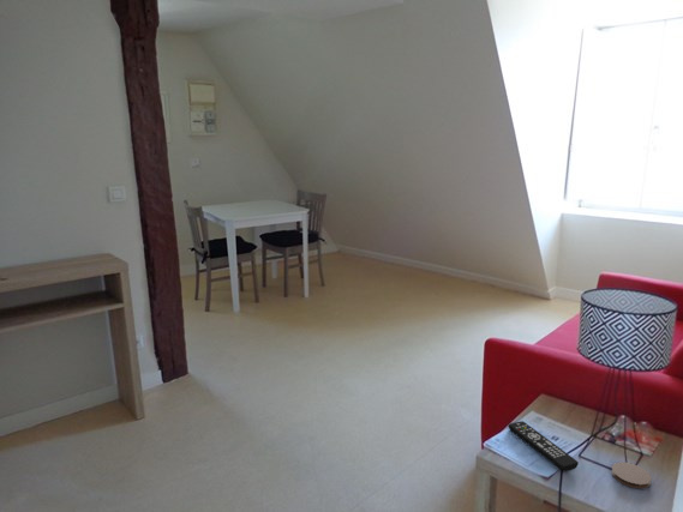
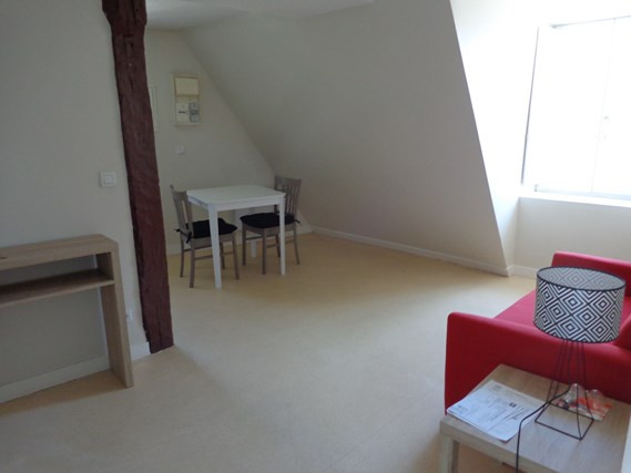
- remote control (540, 444)
- coaster (630, 475)
